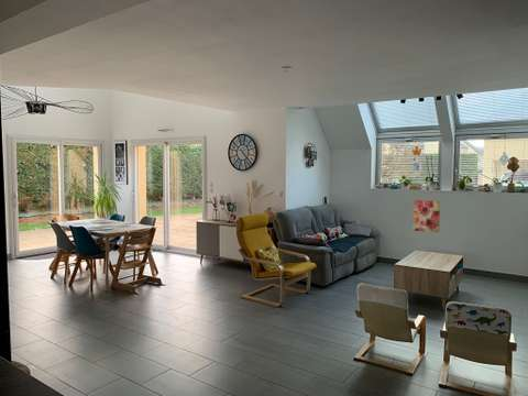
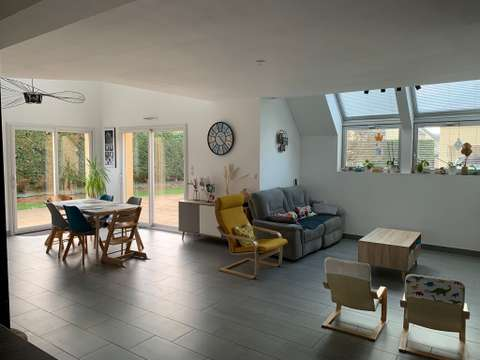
- wall art (426, 216)
